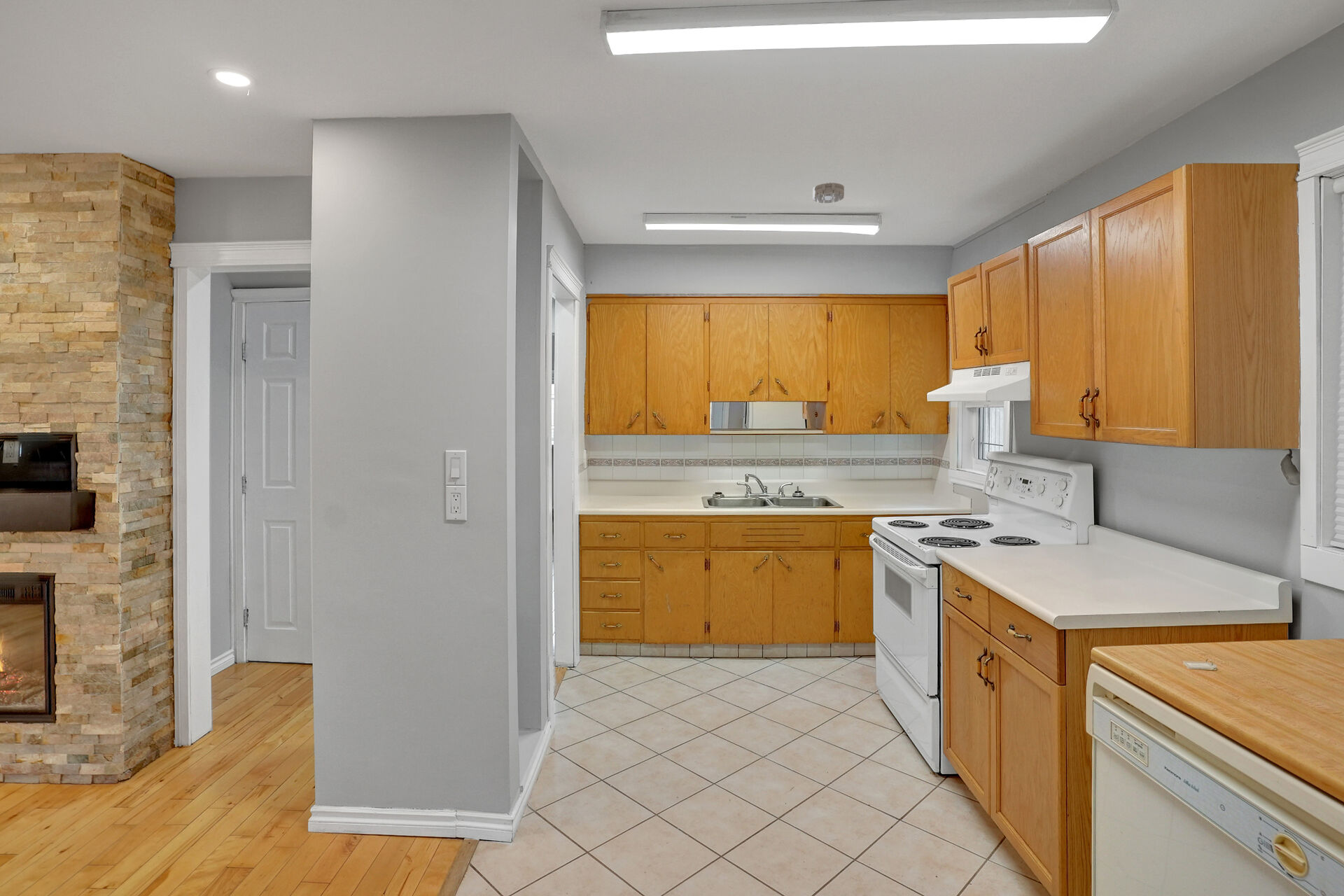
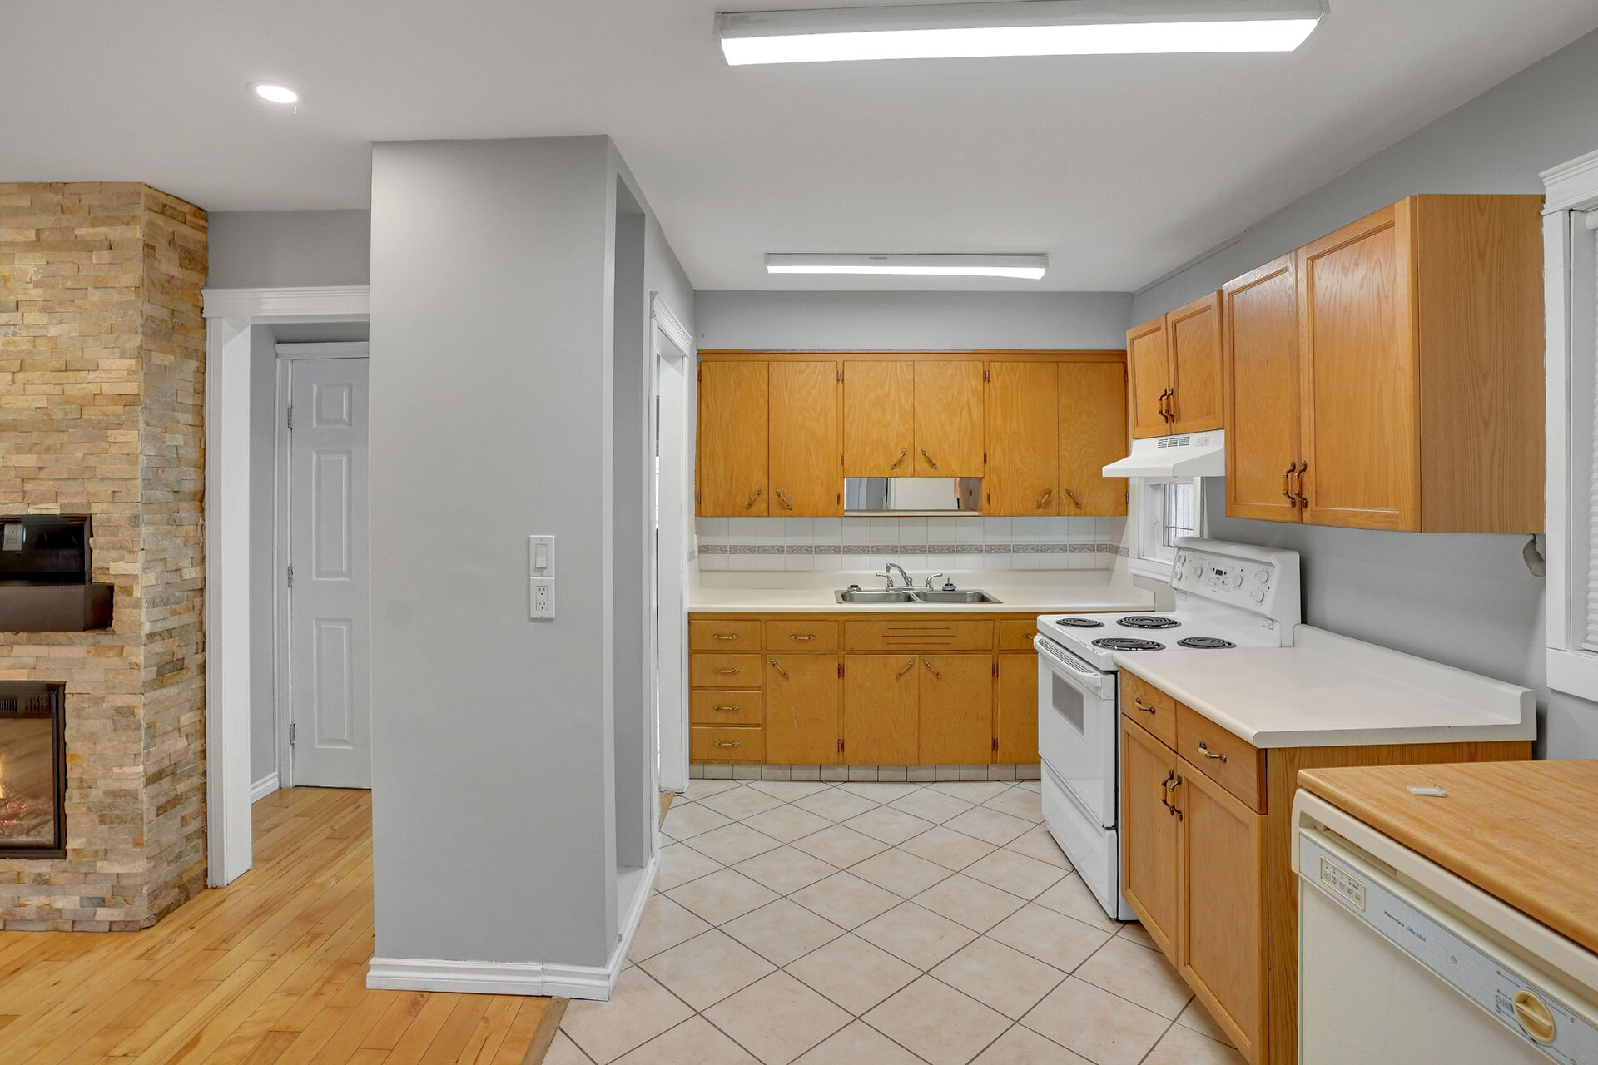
- smoke detector (828, 192)
